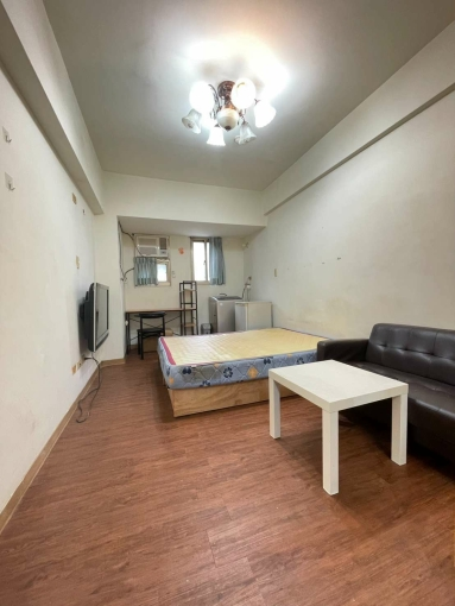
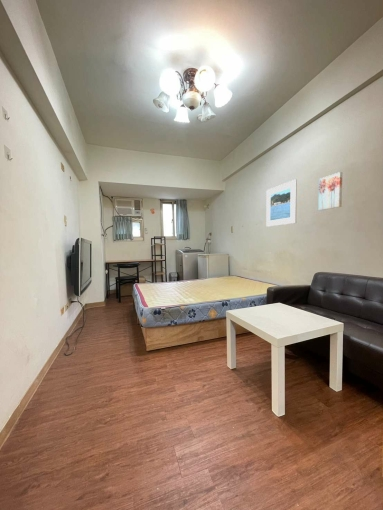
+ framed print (280, 205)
+ wall art (329, 192)
